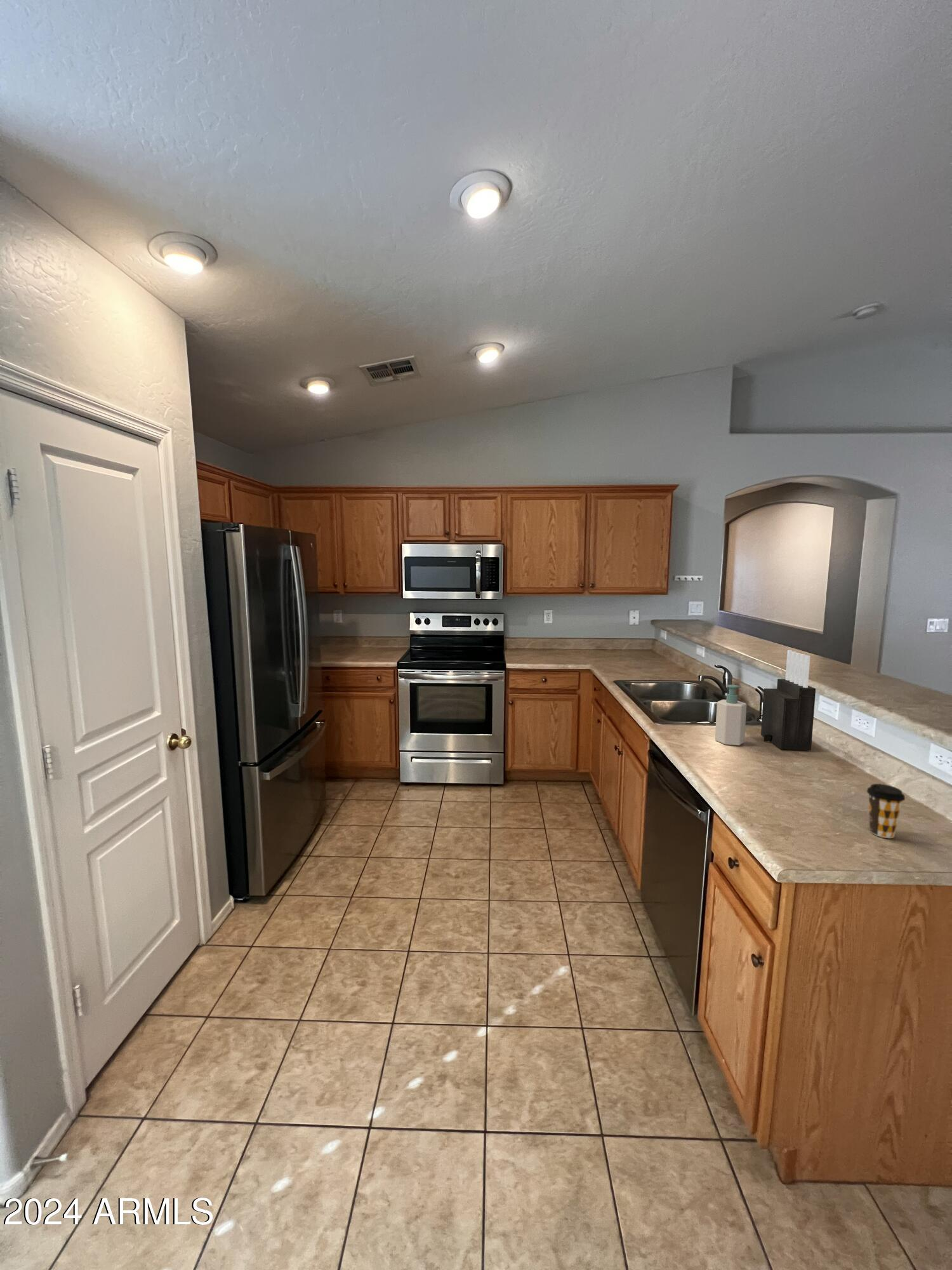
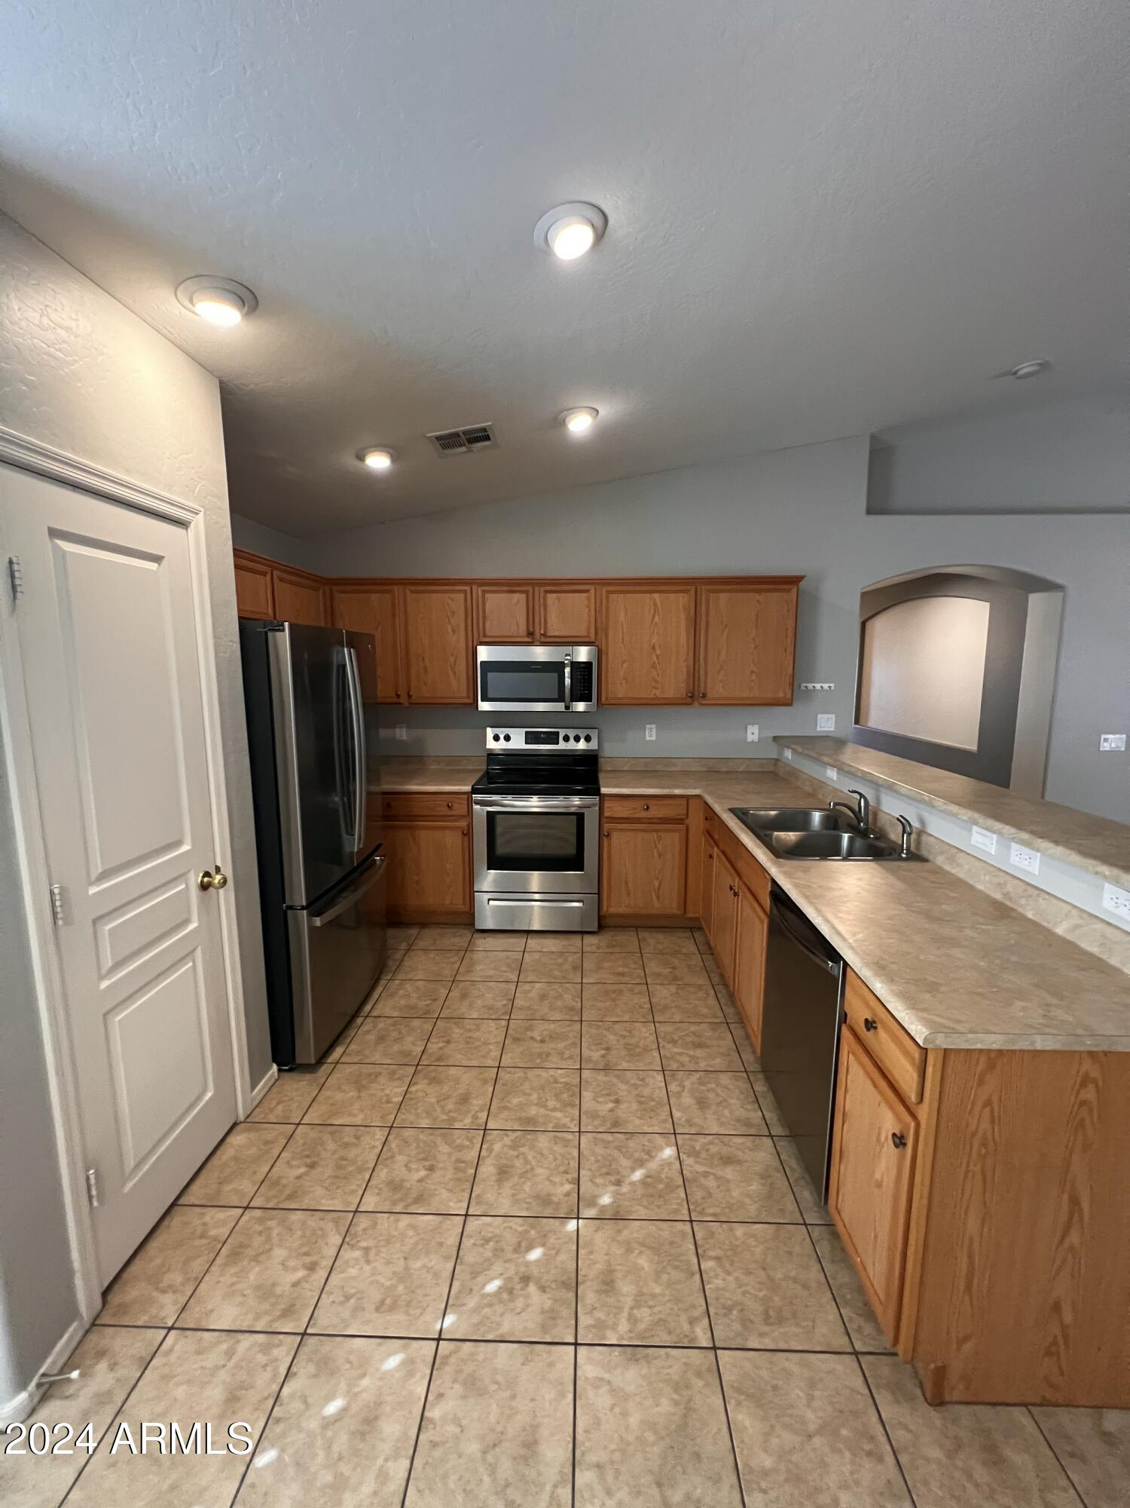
- soap bottle (731, 713)
- coffee cup (883, 811)
- knife block (784, 698)
